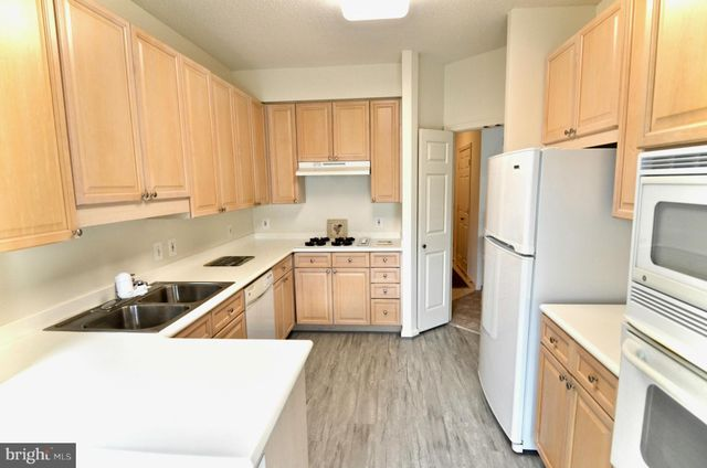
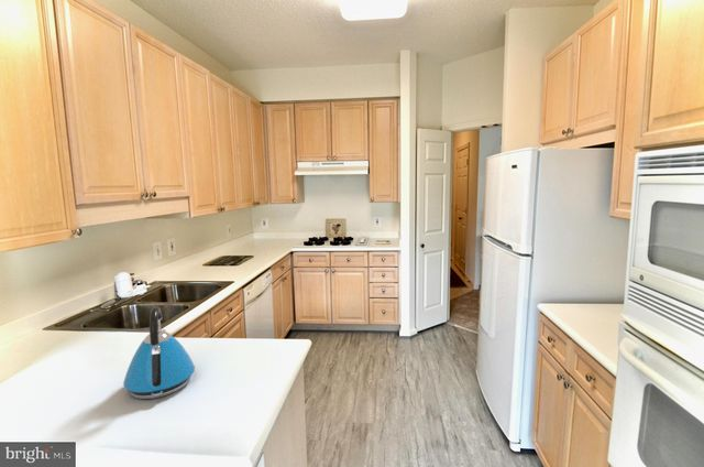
+ kettle (157, 346)
